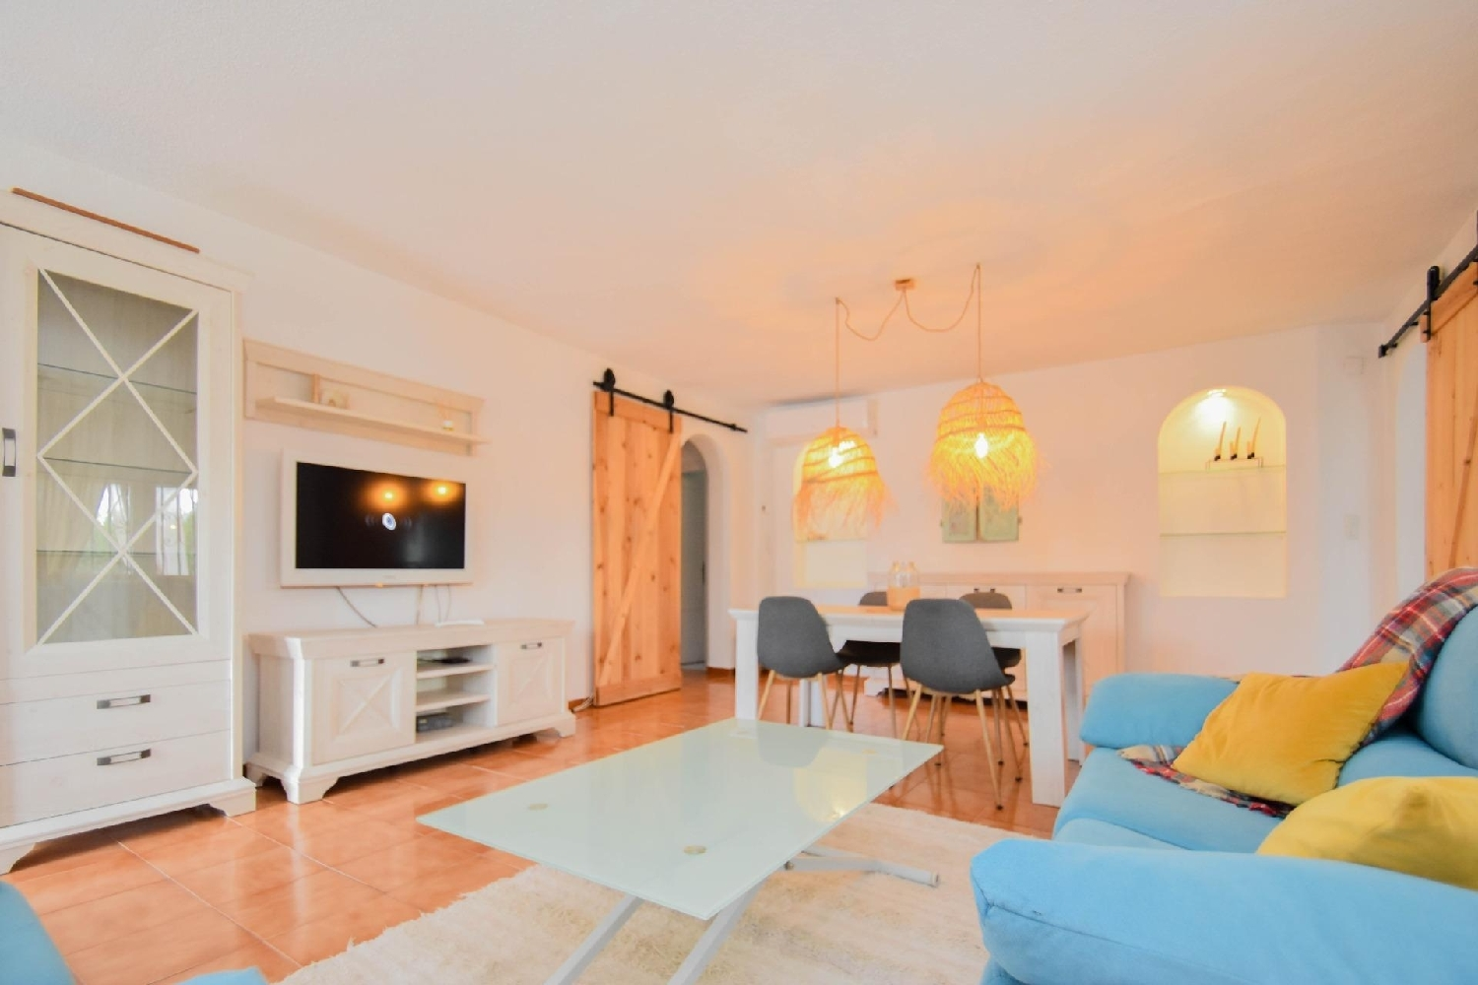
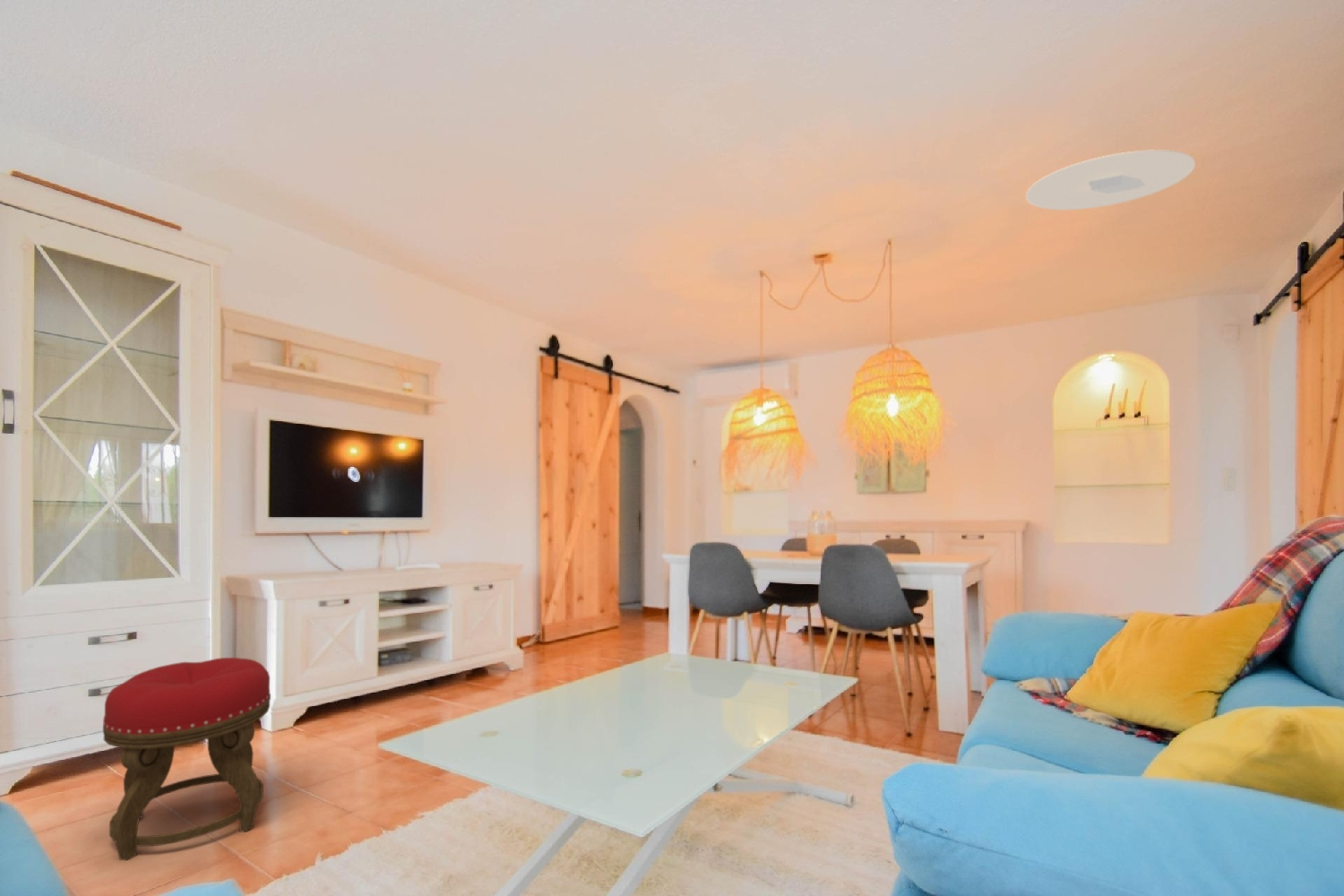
+ ceiling light (1105, 176)
+ stool (189, 743)
